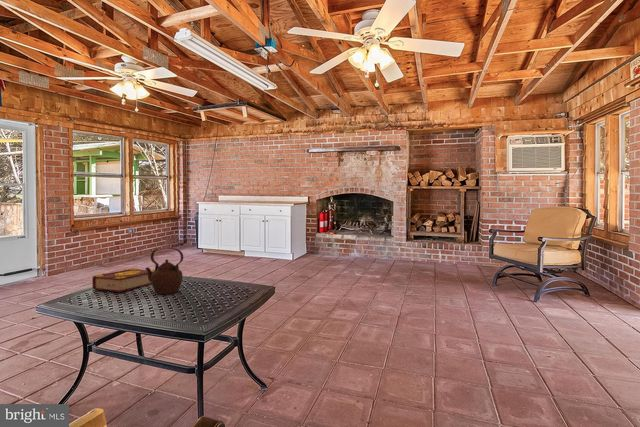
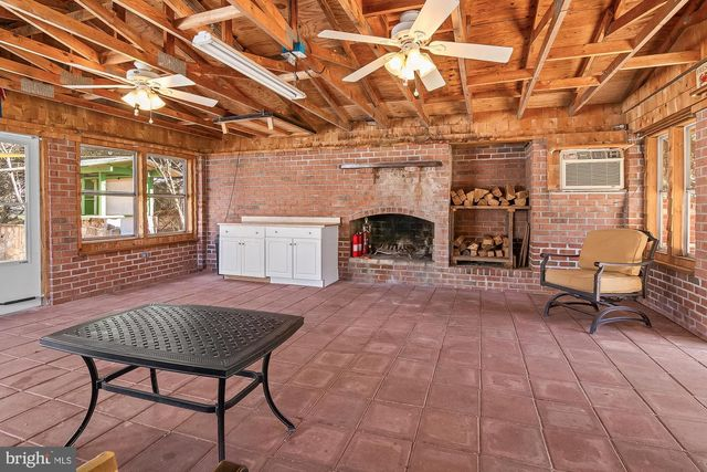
- teapot (163, 269)
- book (125, 279)
